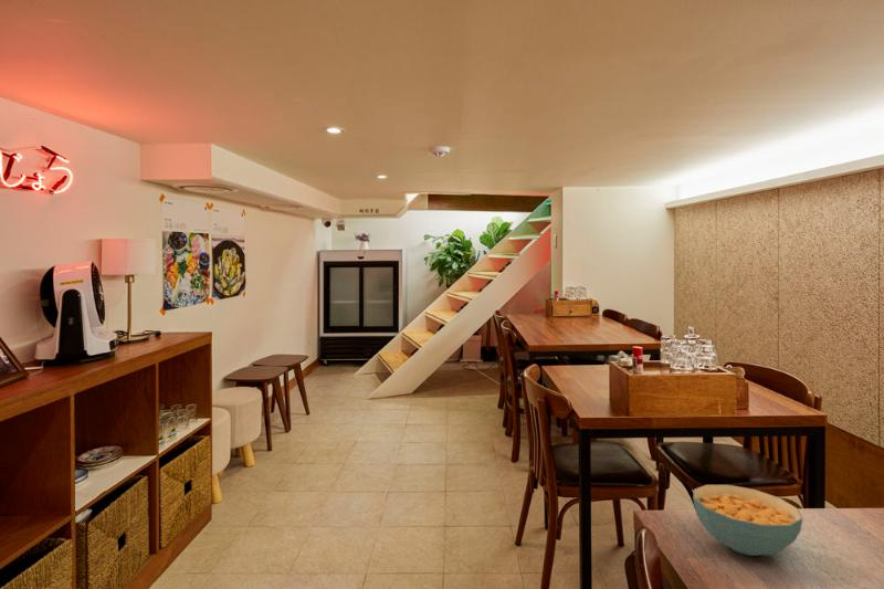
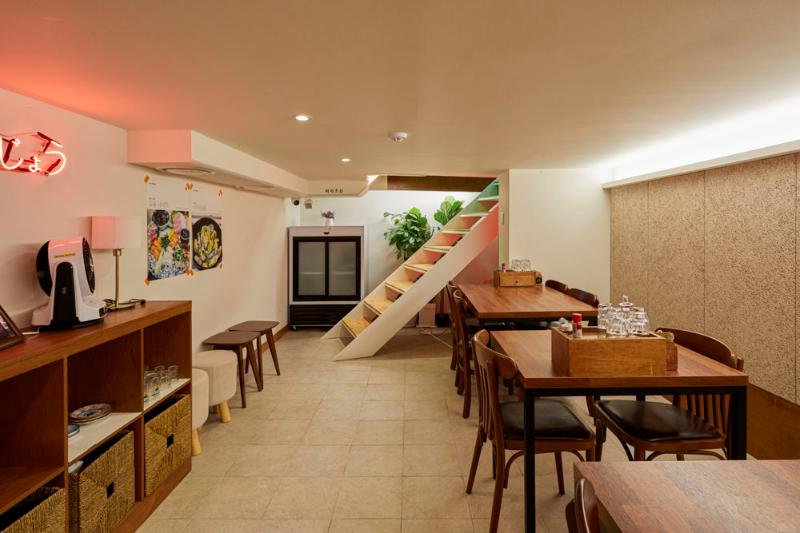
- cereal bowl (744, 525)
